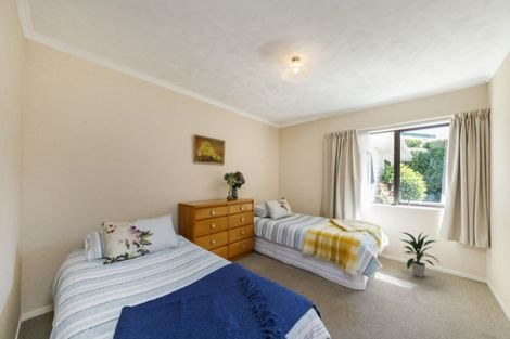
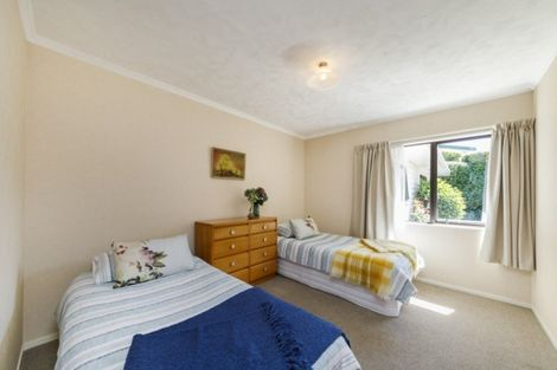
- indoor plant (417, 252)
